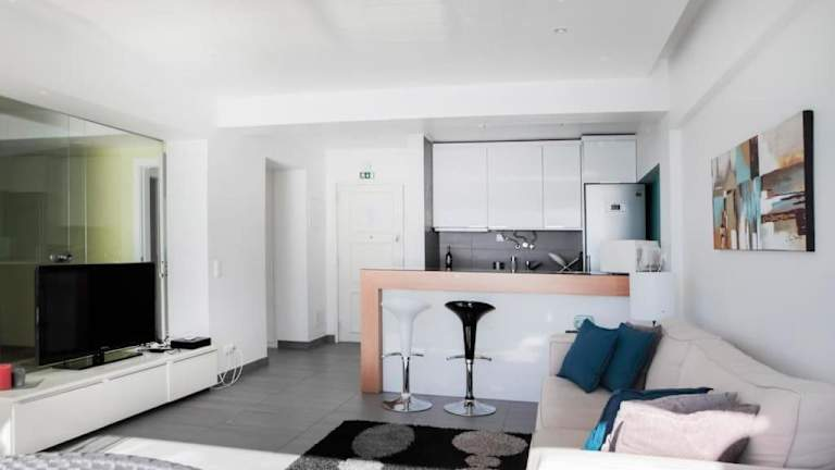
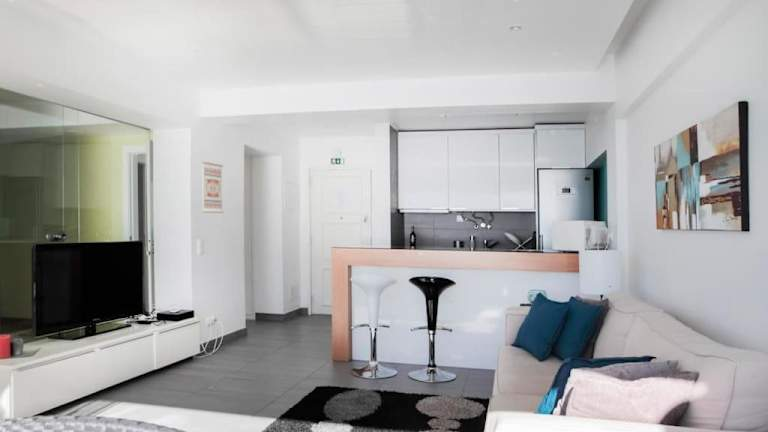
+ wall art (212, 188)
